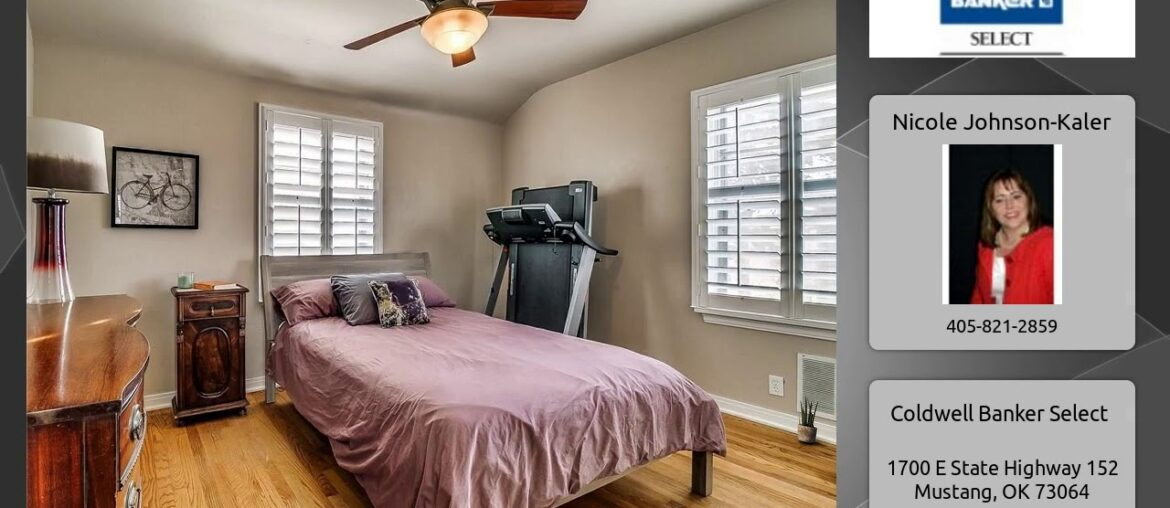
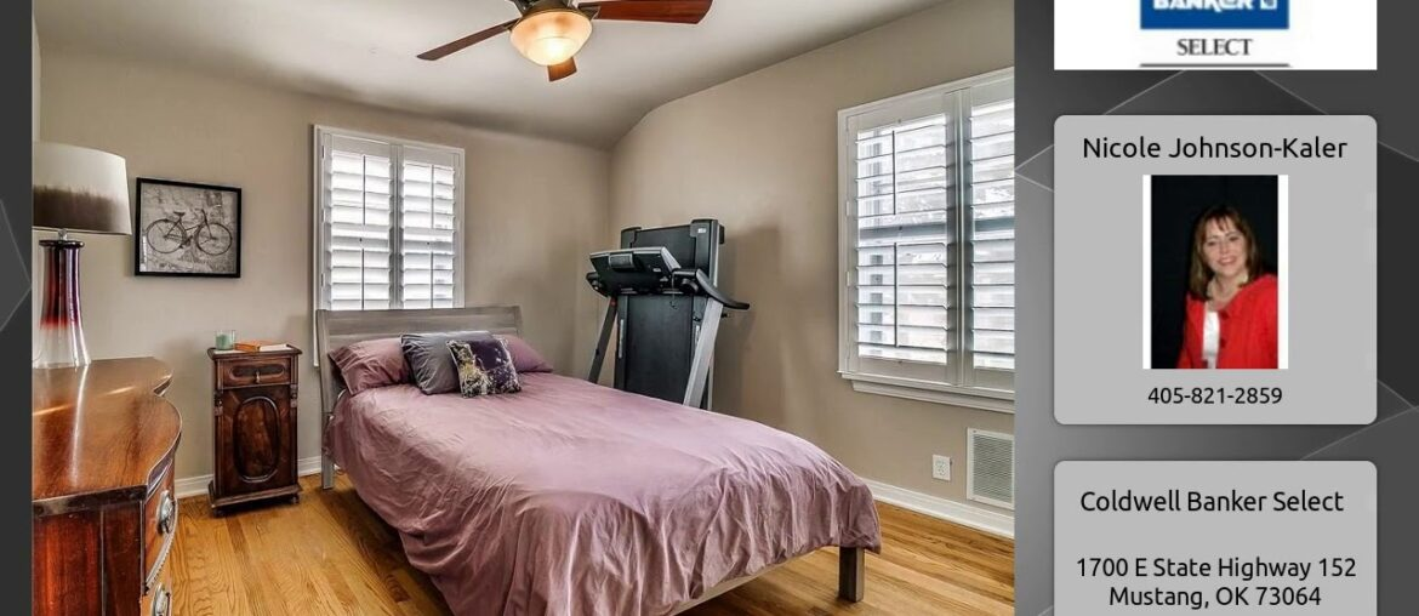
- potted plant (808, 418)
